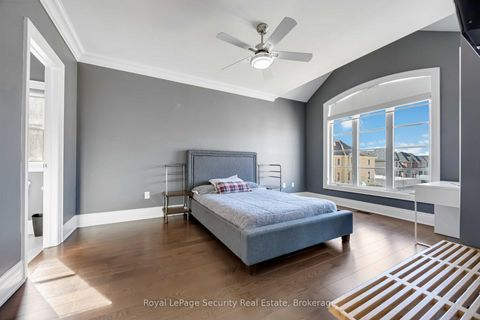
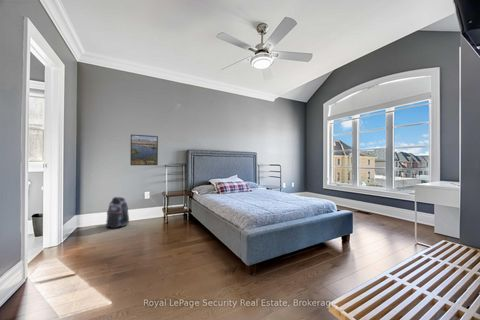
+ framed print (144, 150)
+ backpack (117, 211)
